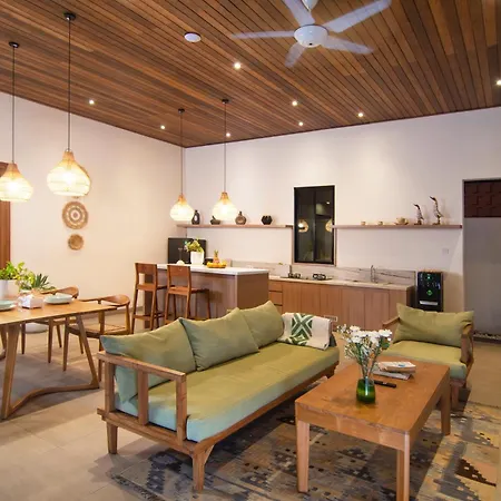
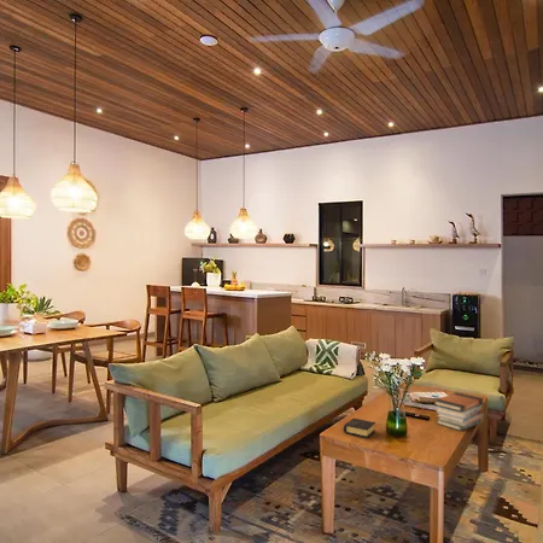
+ book stack (459, 410)
+ book (358, 427)
